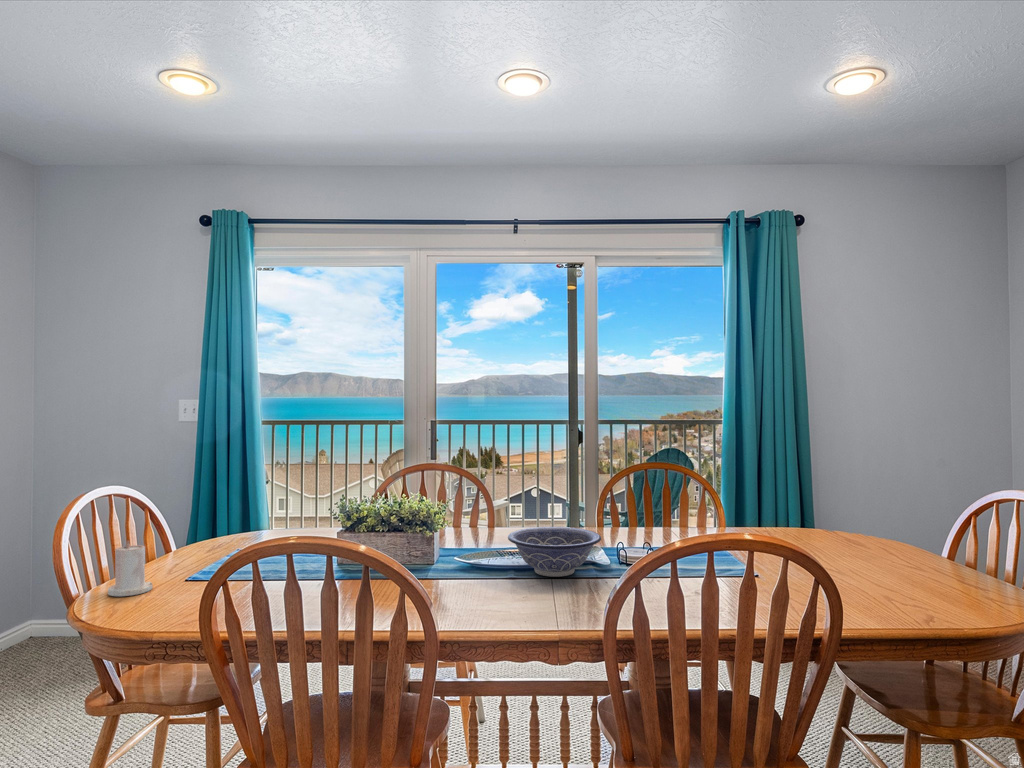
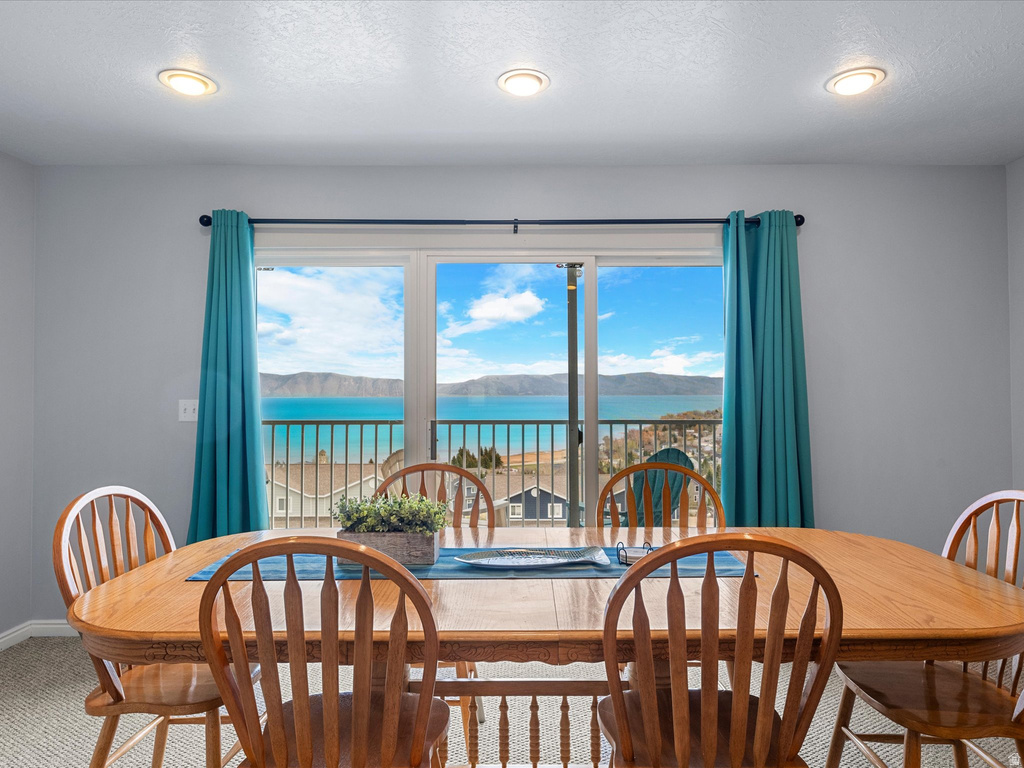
- decorative bowl (554, 553)
- candle (130, 566)
